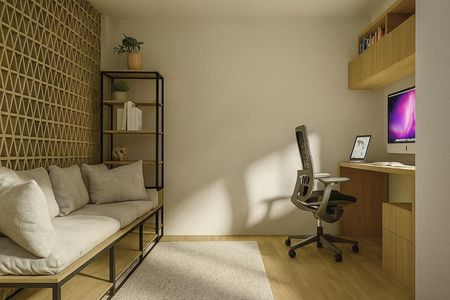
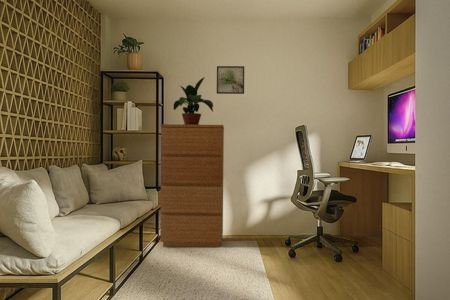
+ dresser (193, 183)
+ potted plant (191, 101)
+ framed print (230, 80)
